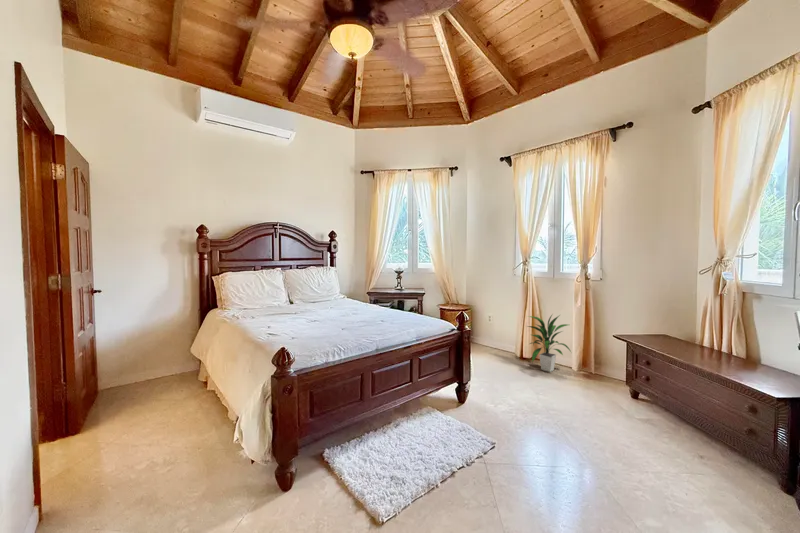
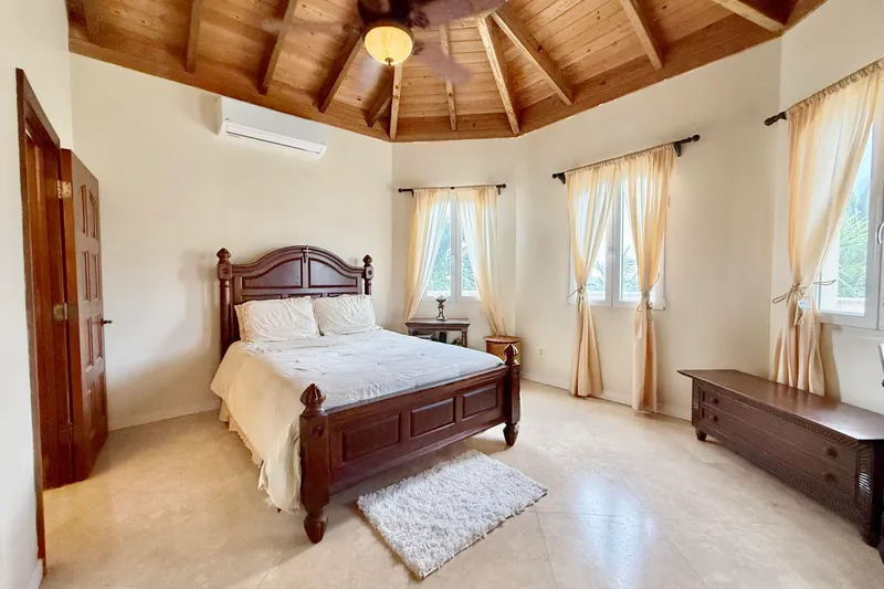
- indoor plant (545, 341)
